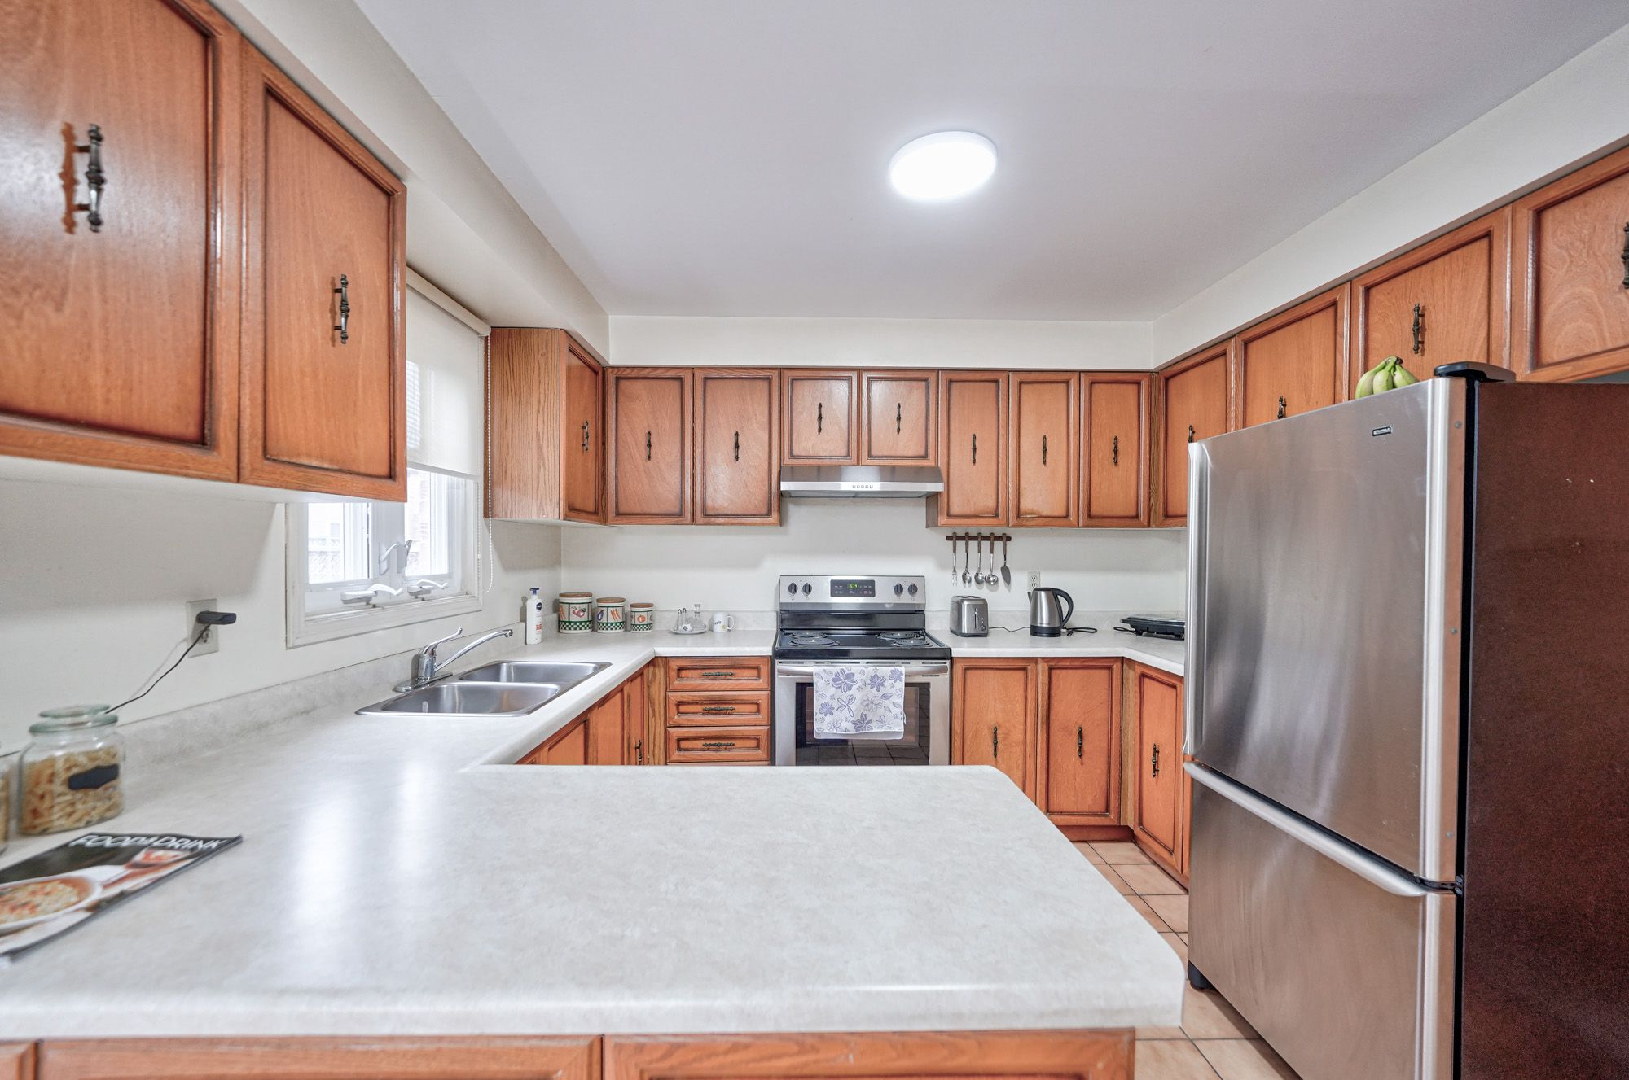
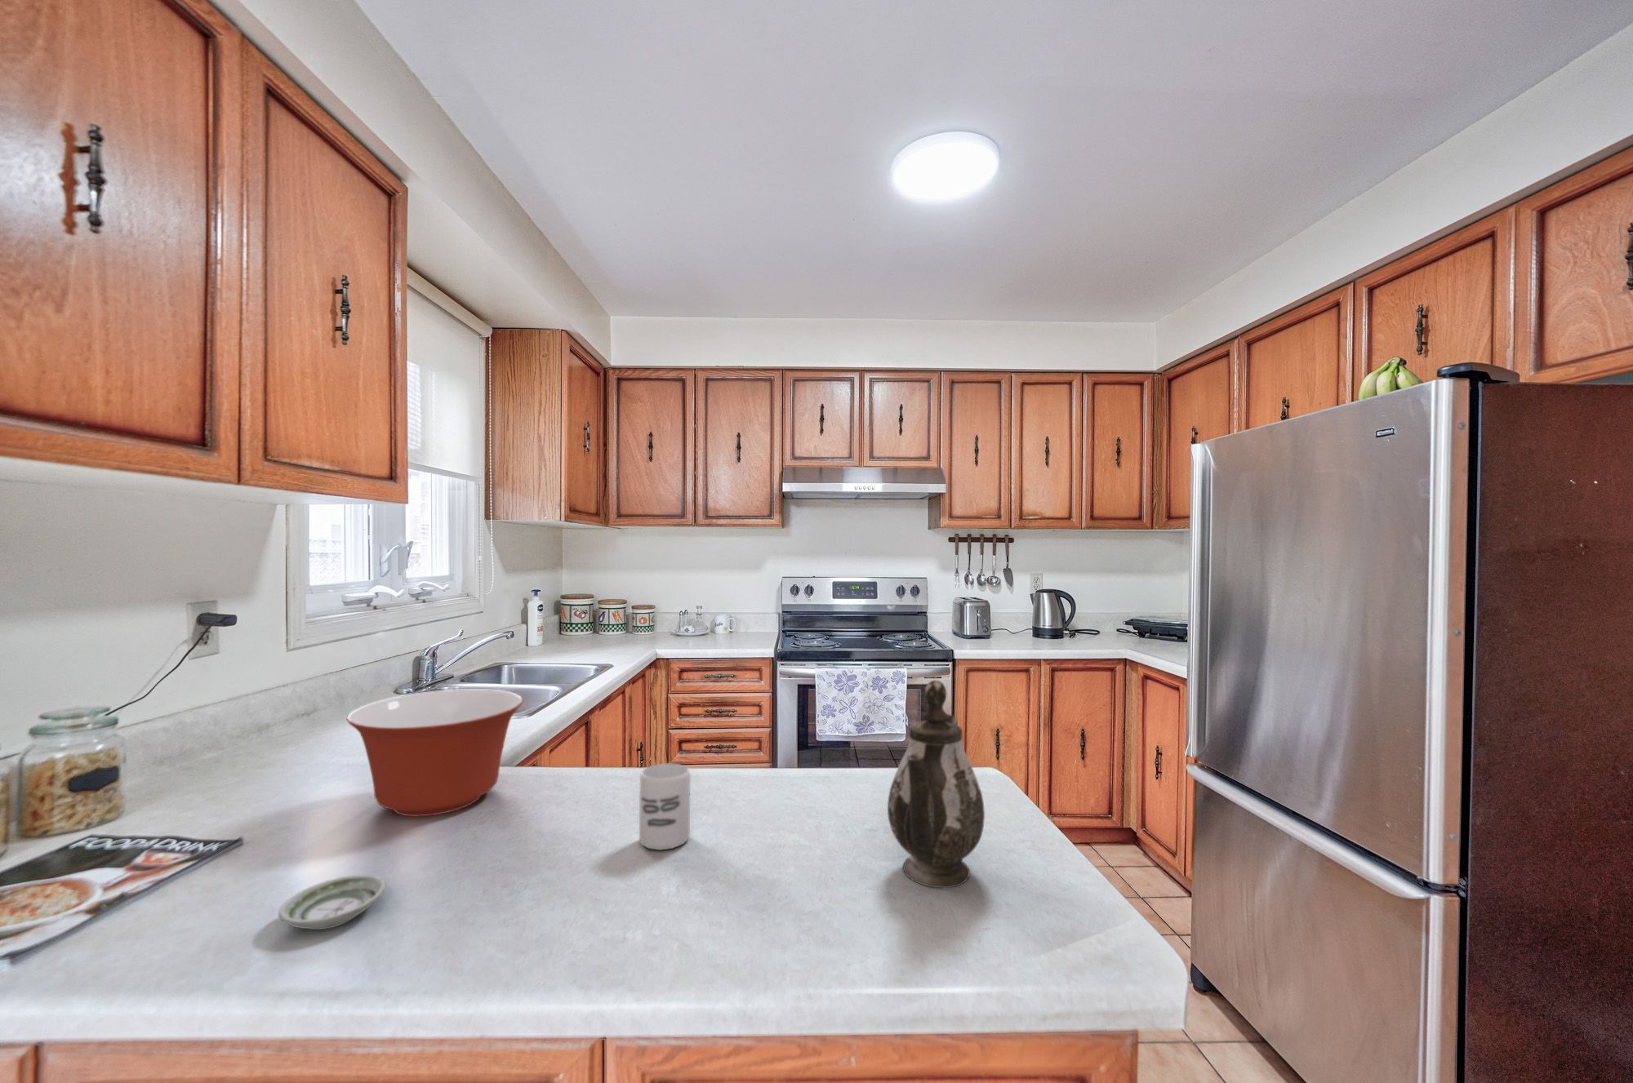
+ teapot (934, 777)
+ saucer (334, 905)
+ mixing bowl (439, 754)
+ cup (665, 805)
